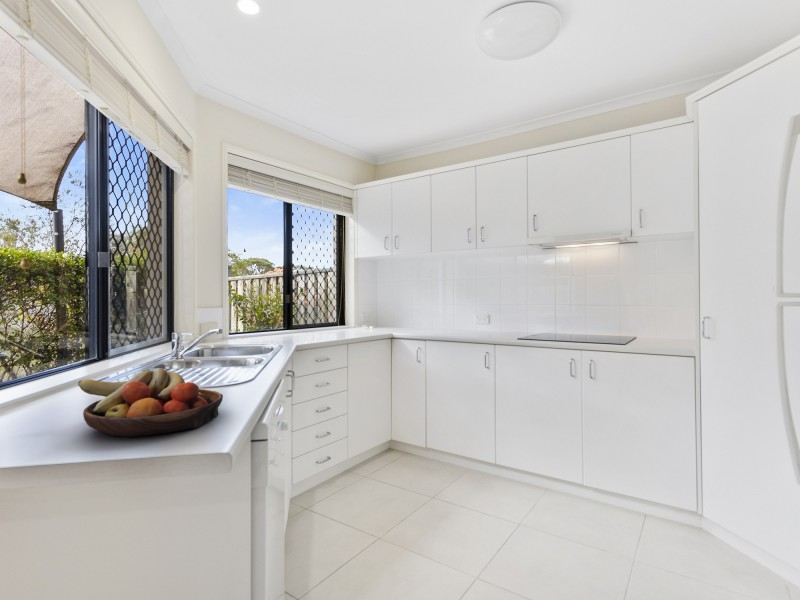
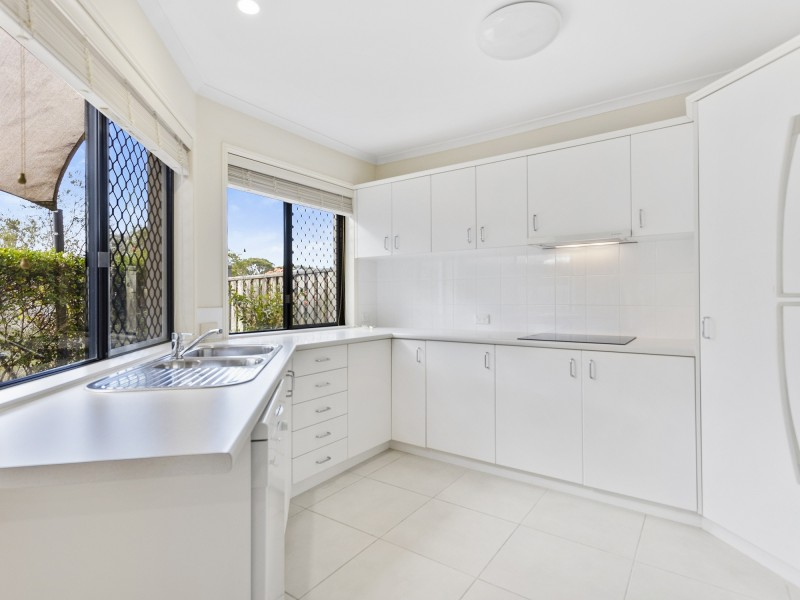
- fruit bowl (156, 396)
